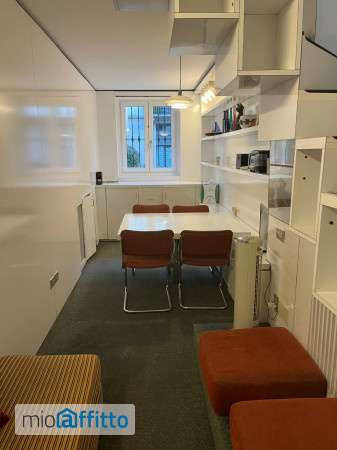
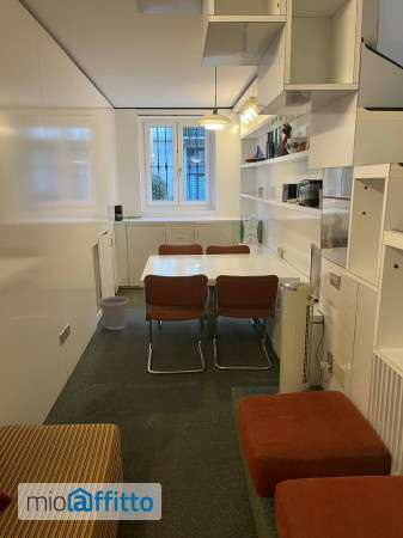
+ wastebasket (115, 313)
